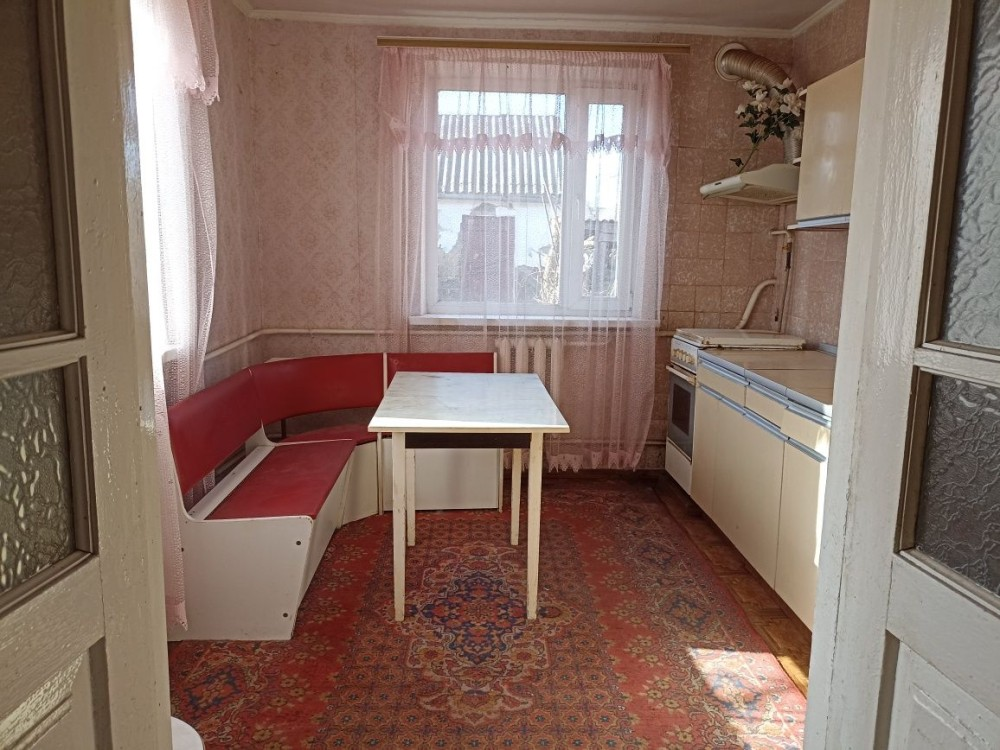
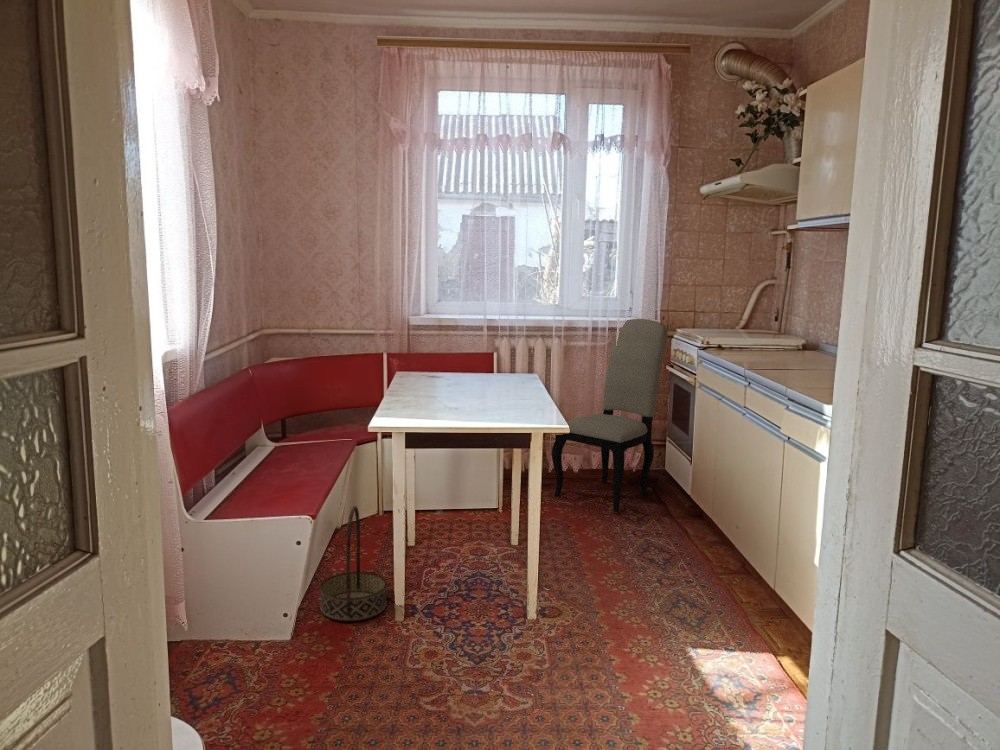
+ dining chair (611, 409)
+ basket (349, 557)
